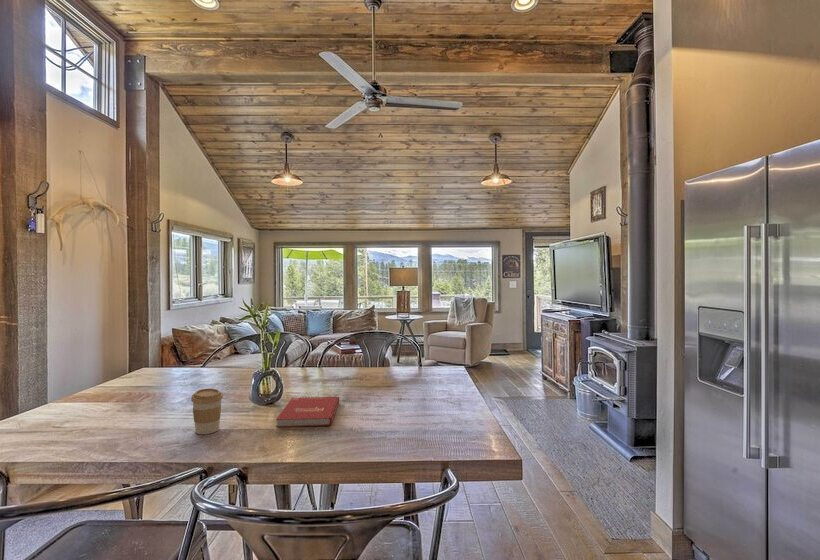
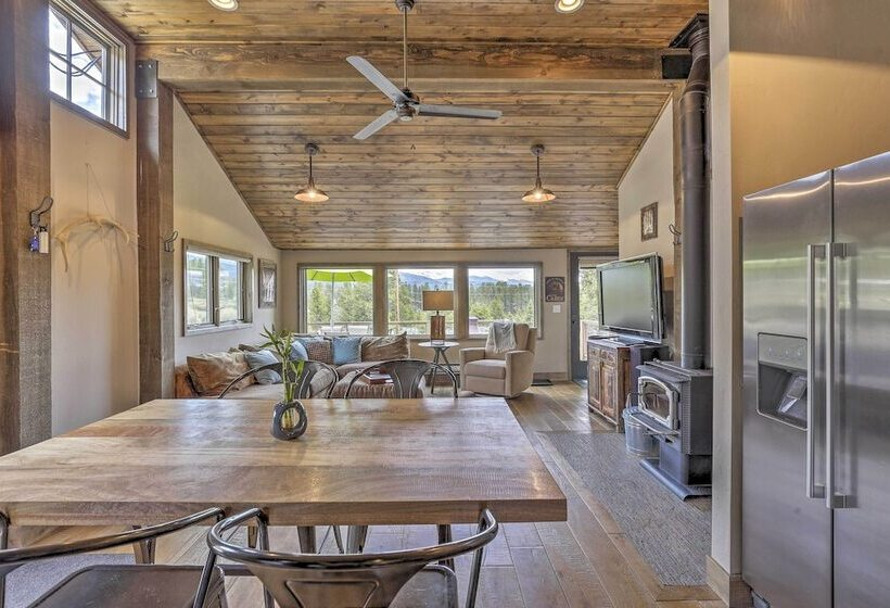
- coffee cup (207, 410)
- book (310, 410)
